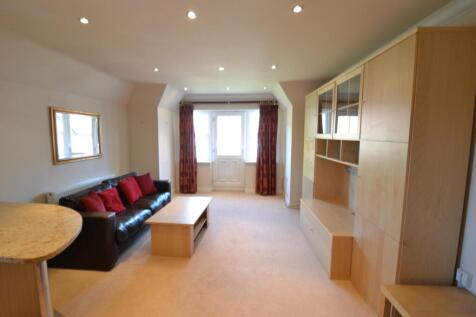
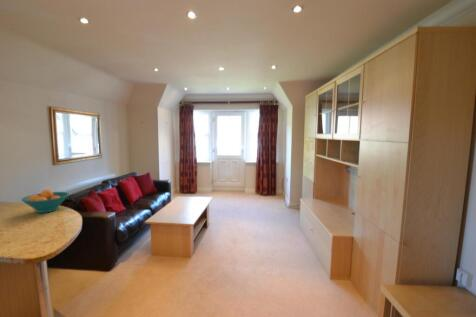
+ fruit bowl (46, 200)
